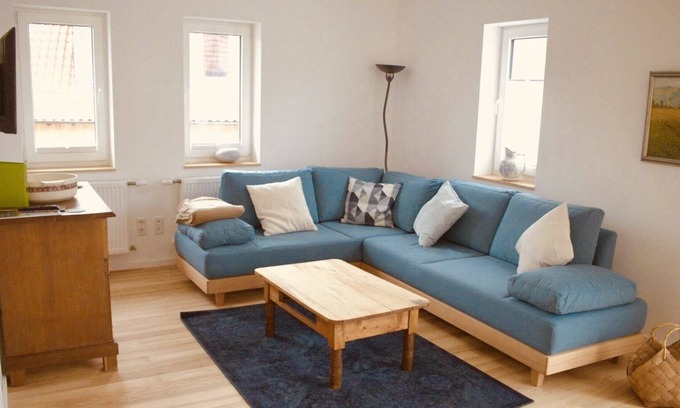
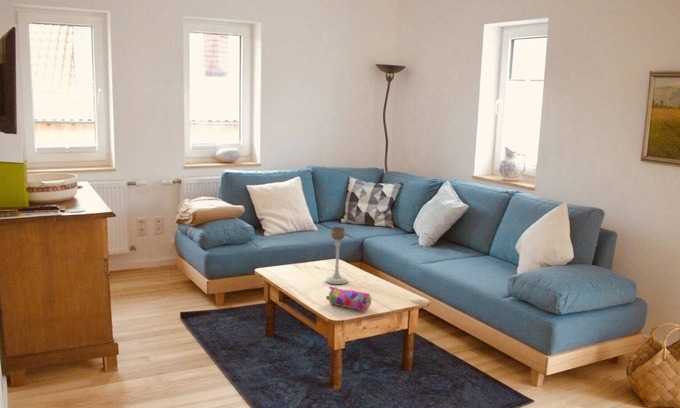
+ candle holder (337, 254)
+ pencil case (348, 298)
